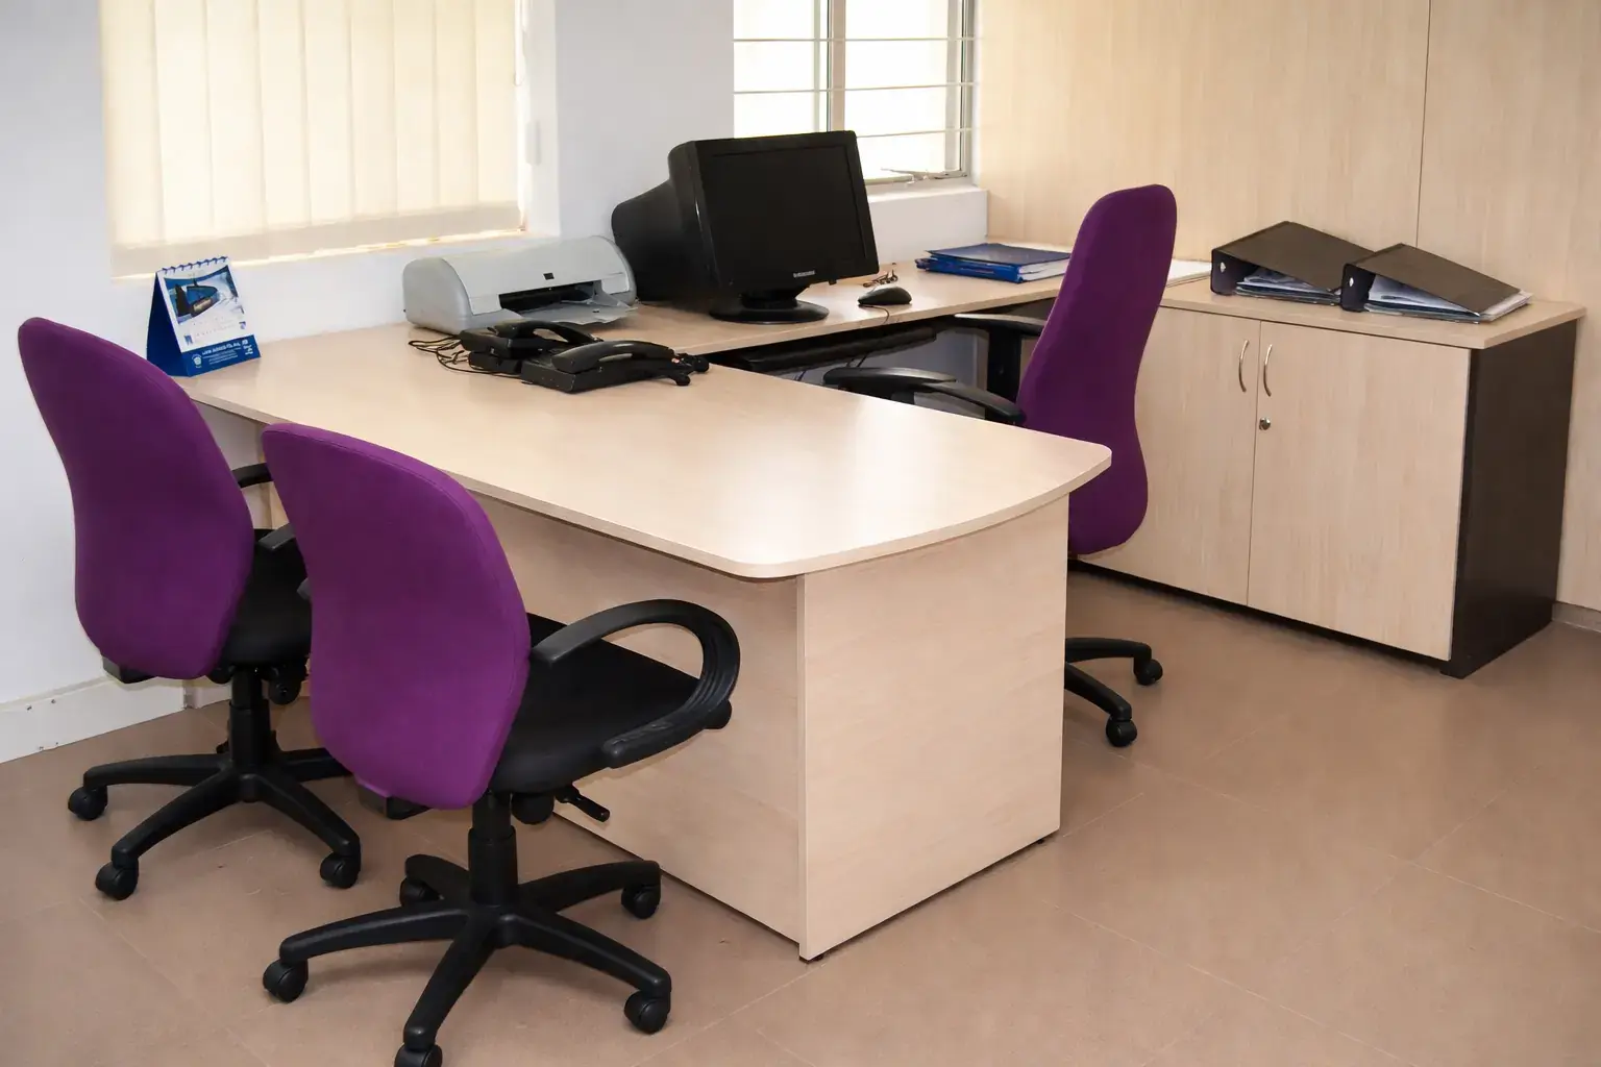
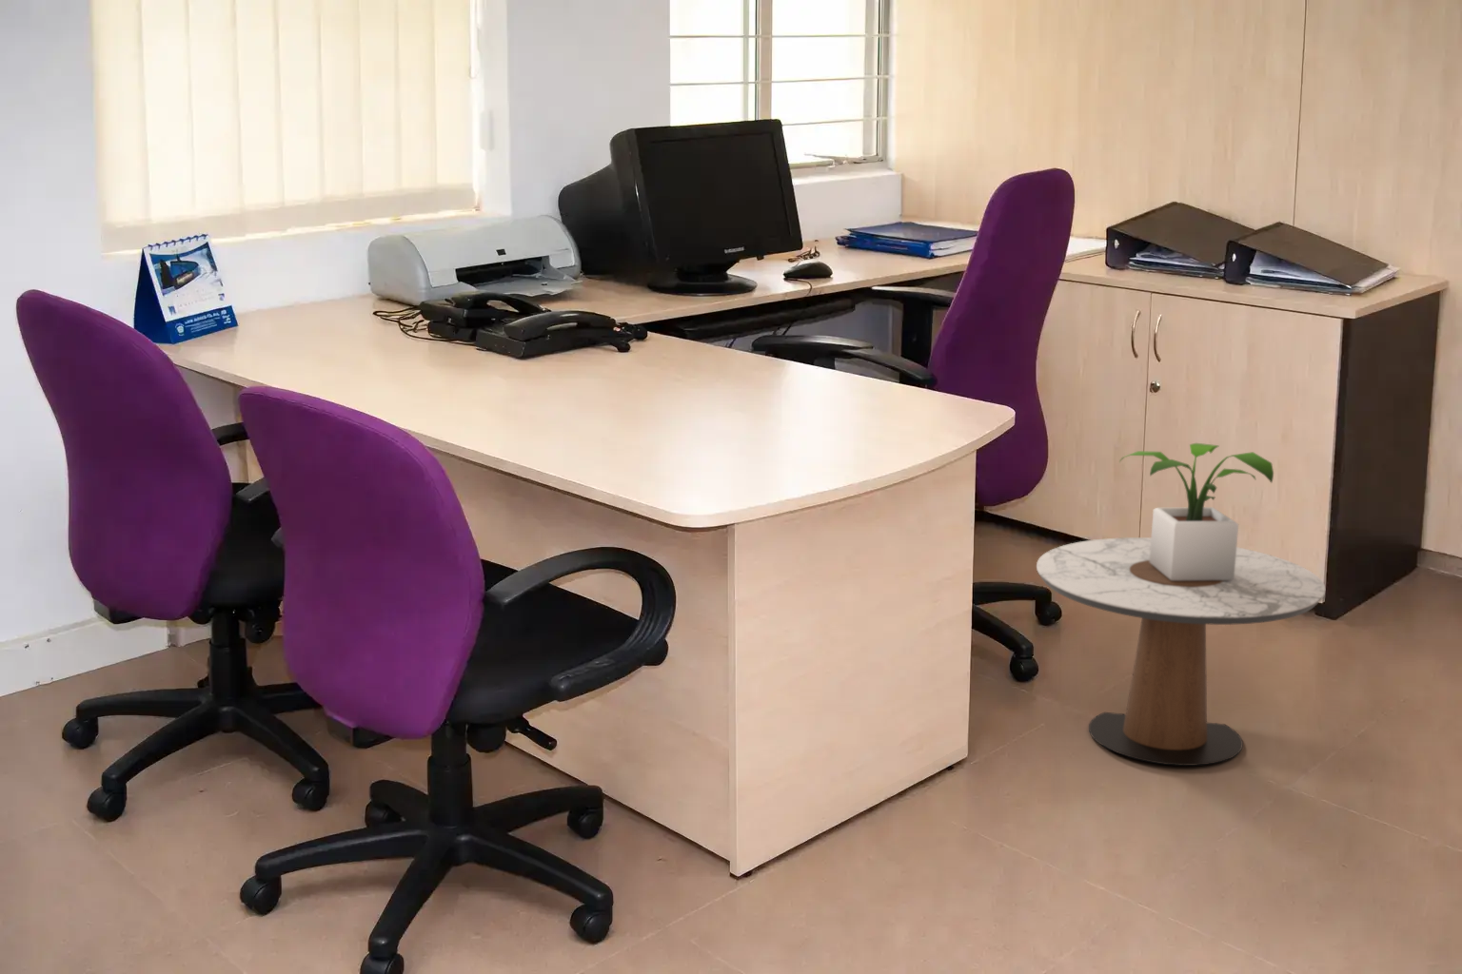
+ side table (1170, 654)
+ potted plant (1197, 510)
